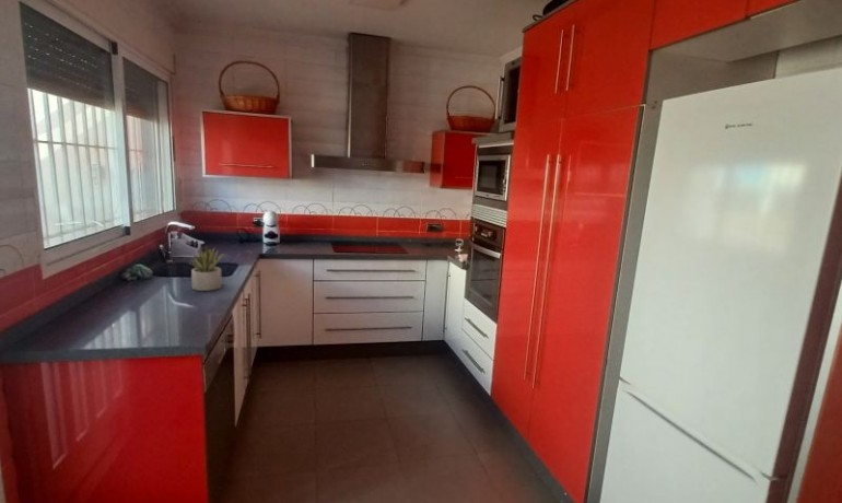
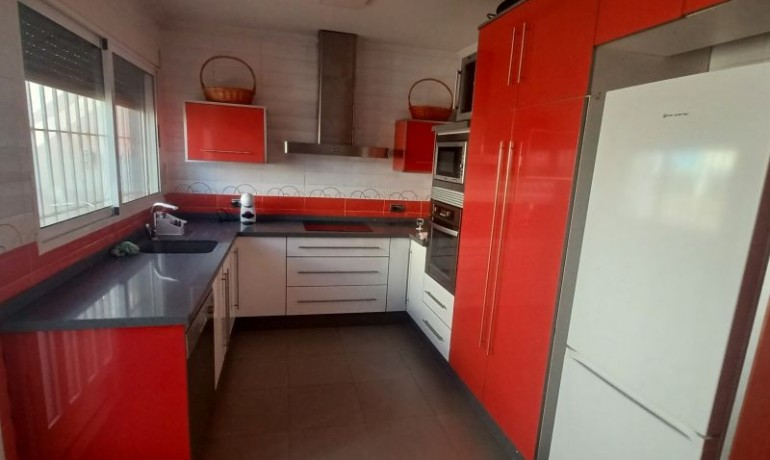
- succulent plant (206, 266)
